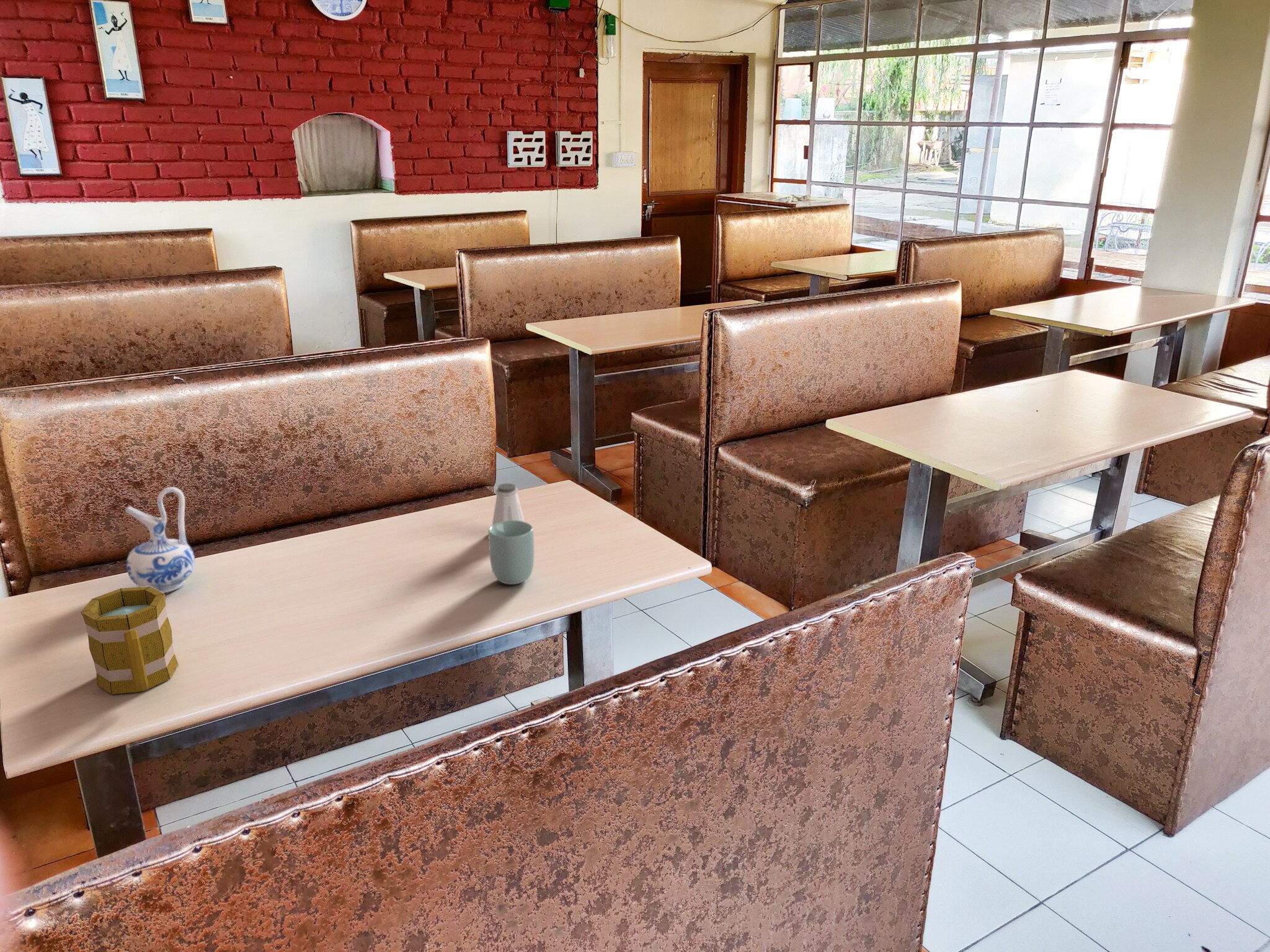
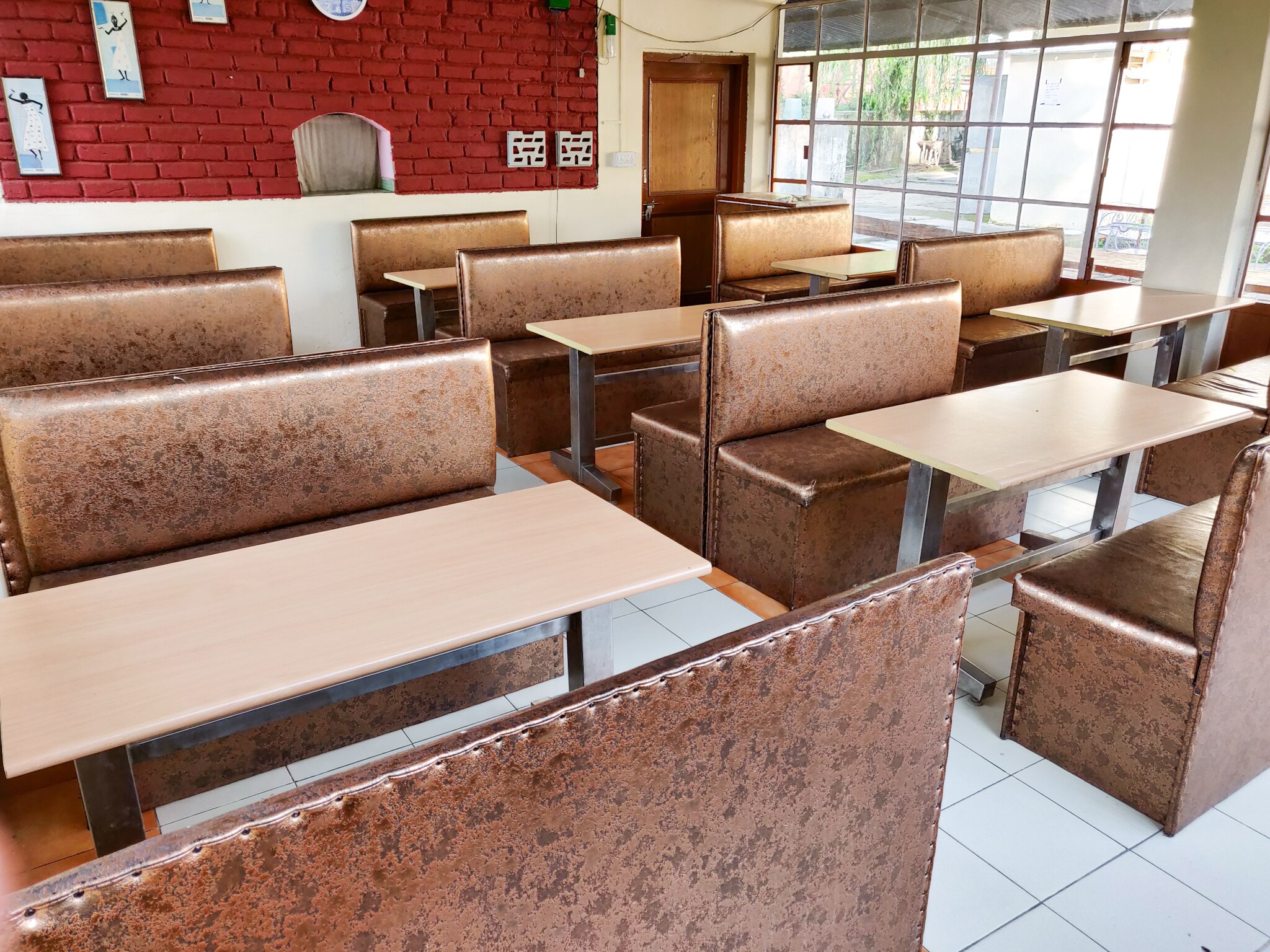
- mug (133, 646)
- cup (512, 554)
- saltshaker (507, 509)
- ceramic pitcher (157, 539)
